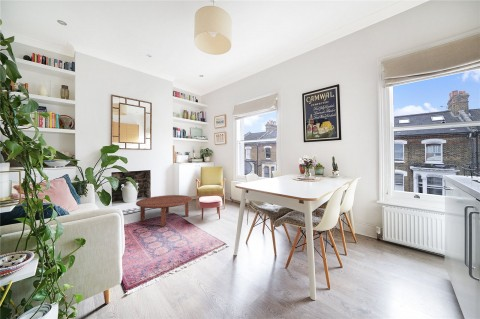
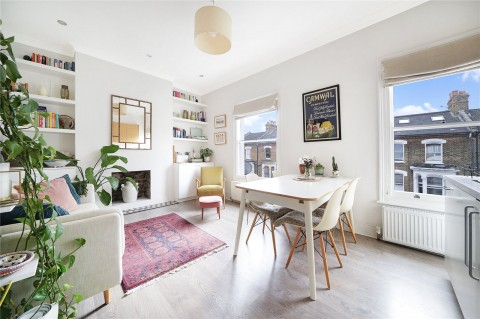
- coffee table (164, 209)
